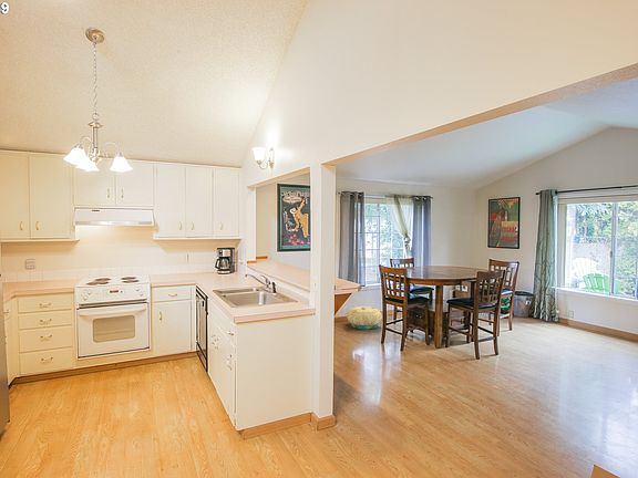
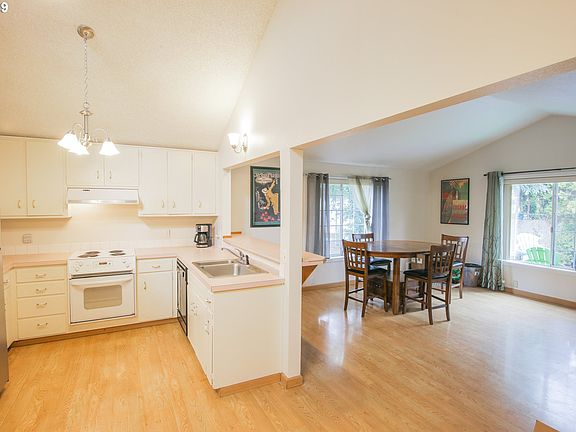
- basket (363, 316)
